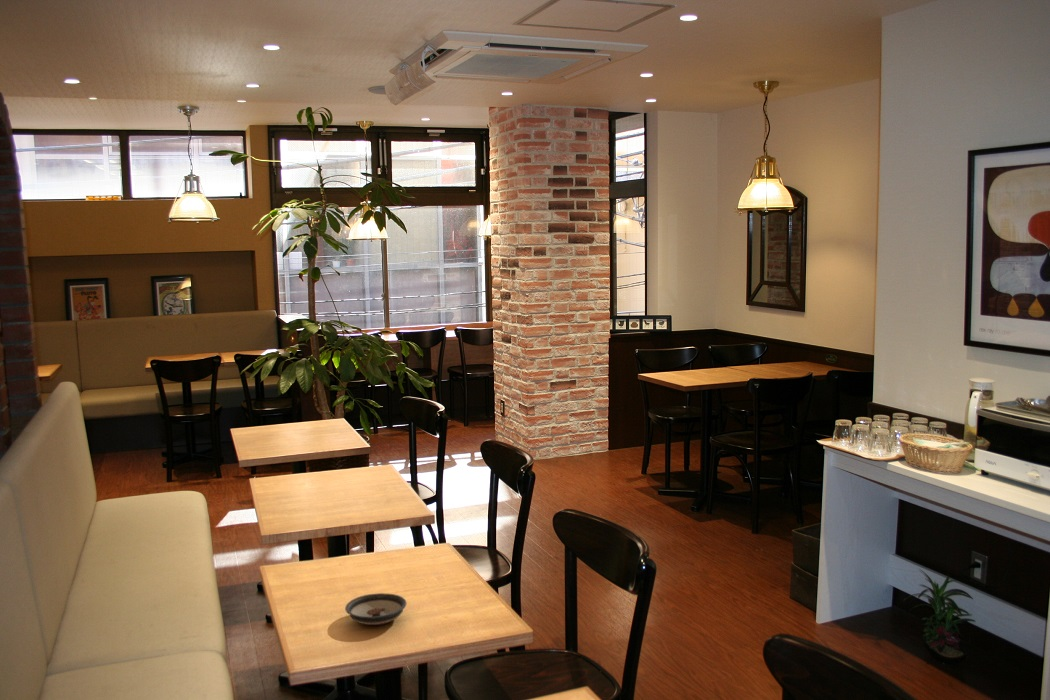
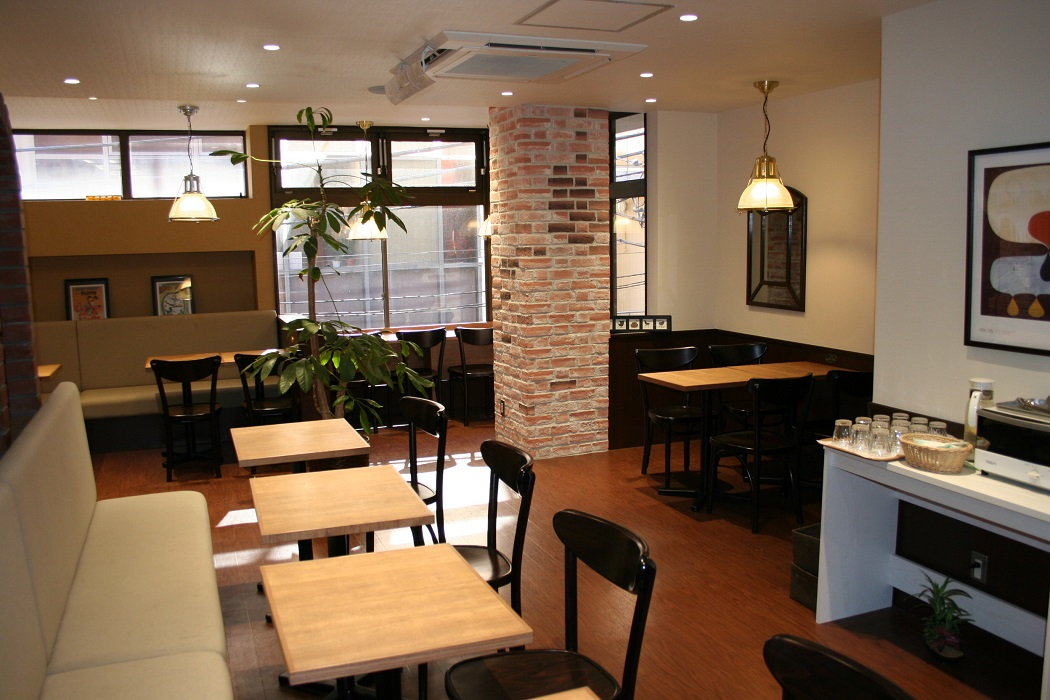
- saucer (376, 611)
